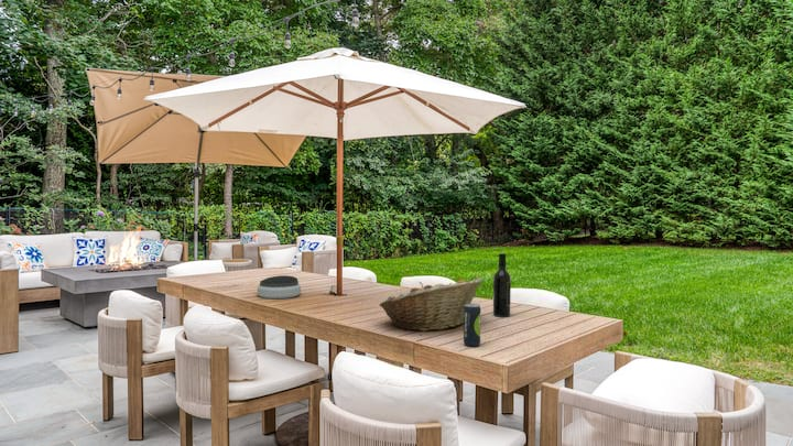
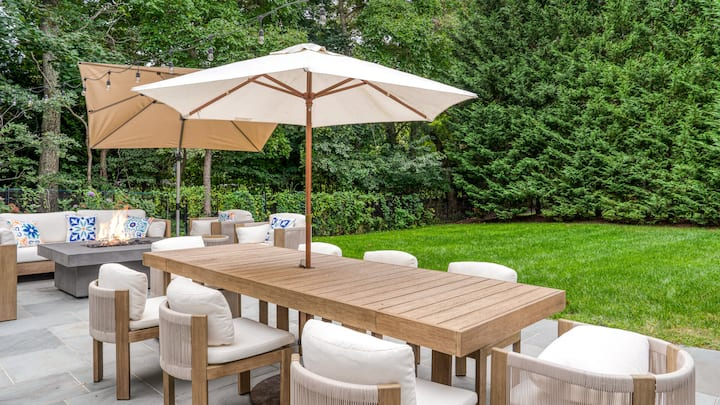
- fruit basket (432, 301)
- beverage can (471, 324)
- wine bottle (501, 284)
- bowl (279, 286)
